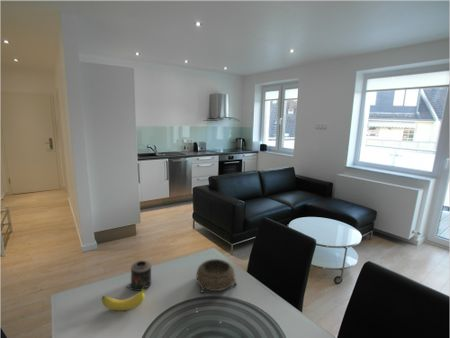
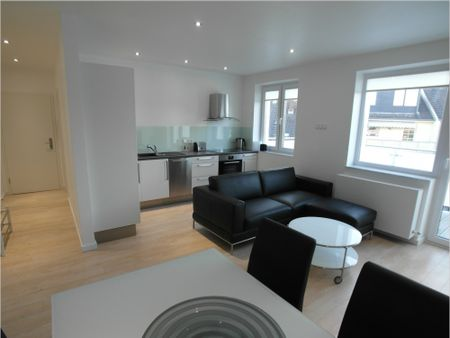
- decorative bowl (214, 275)
- candle (138, 274)
- banana (127, 299)
